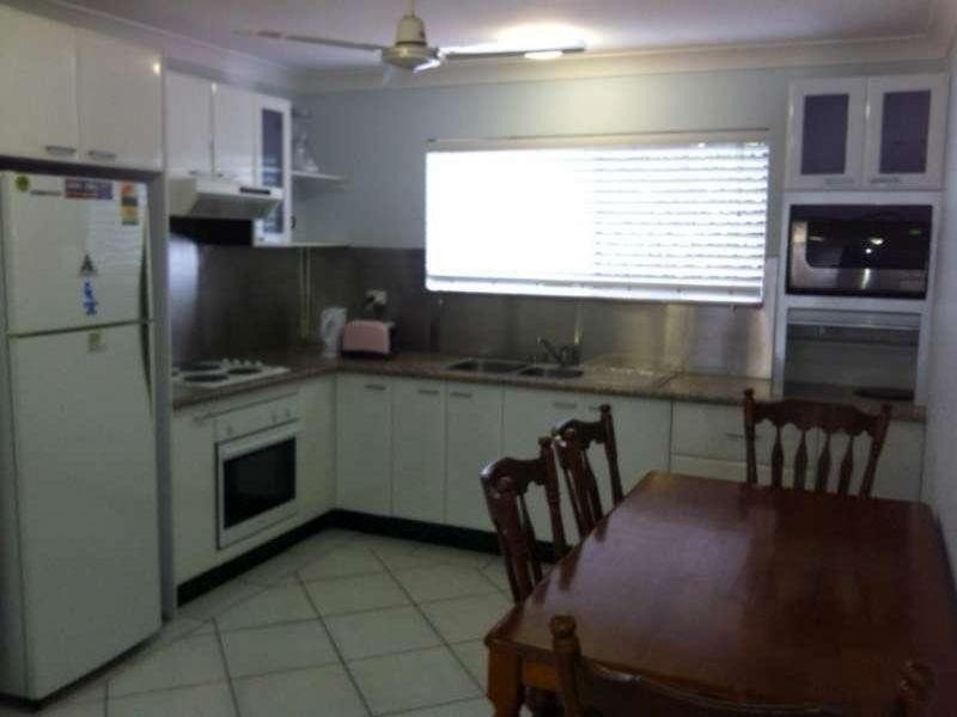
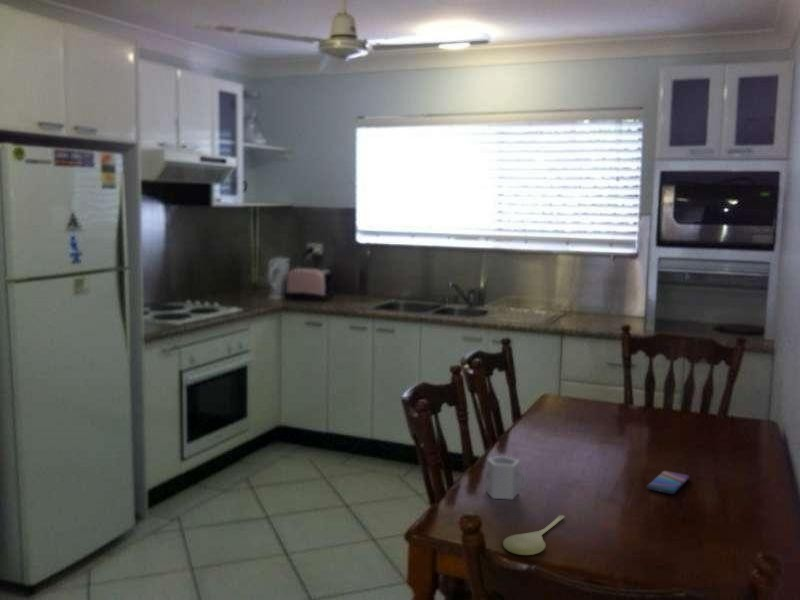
+ smartphone (668, 481)
+ spoon (539, 532)
+ cup (506, 477)
